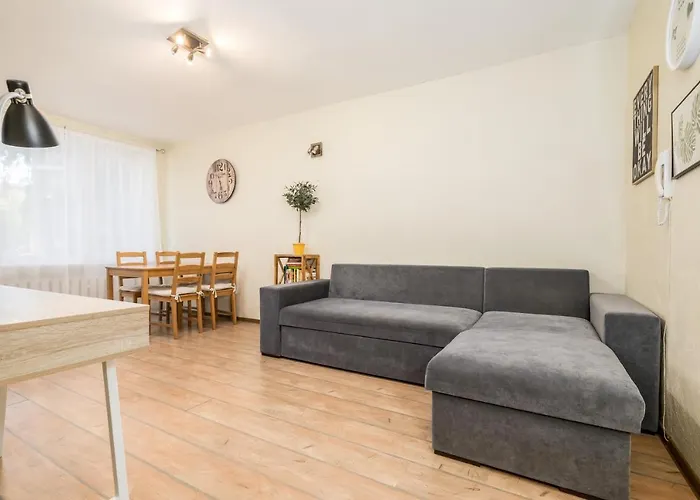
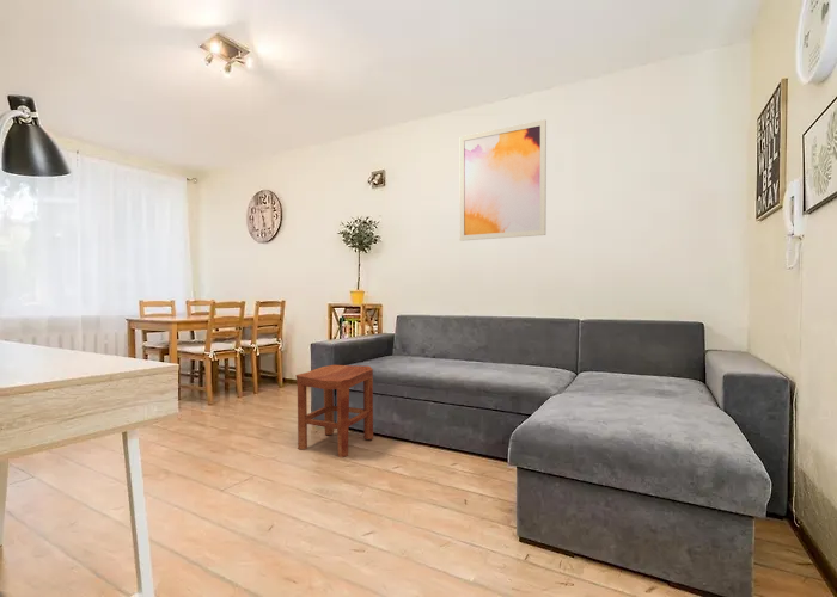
+ stool (335, 406)
+ wall art (500, 183)
